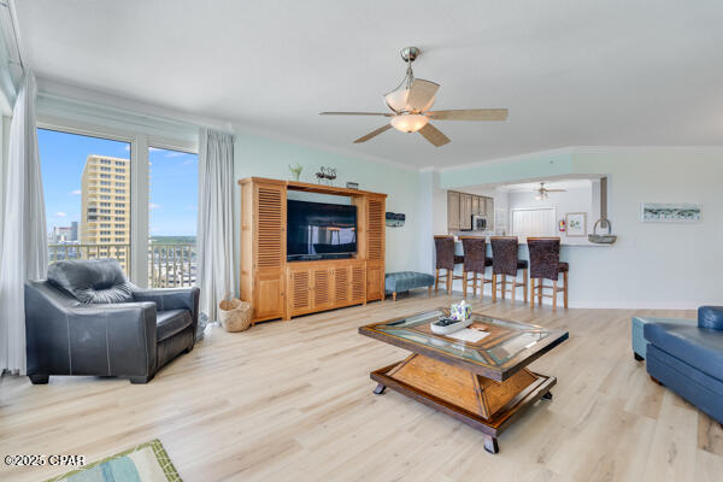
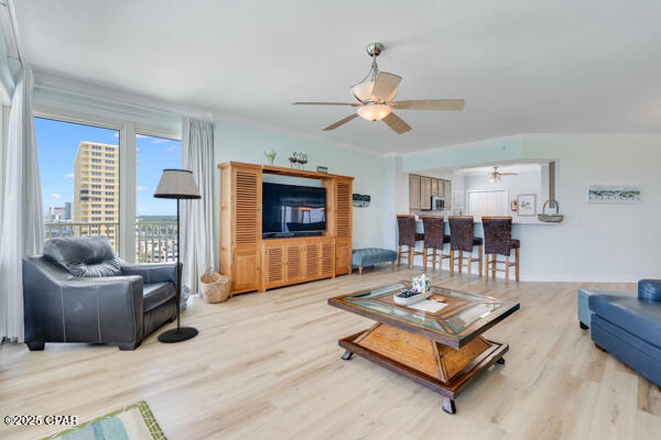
+ floor lamp (177, 253)
